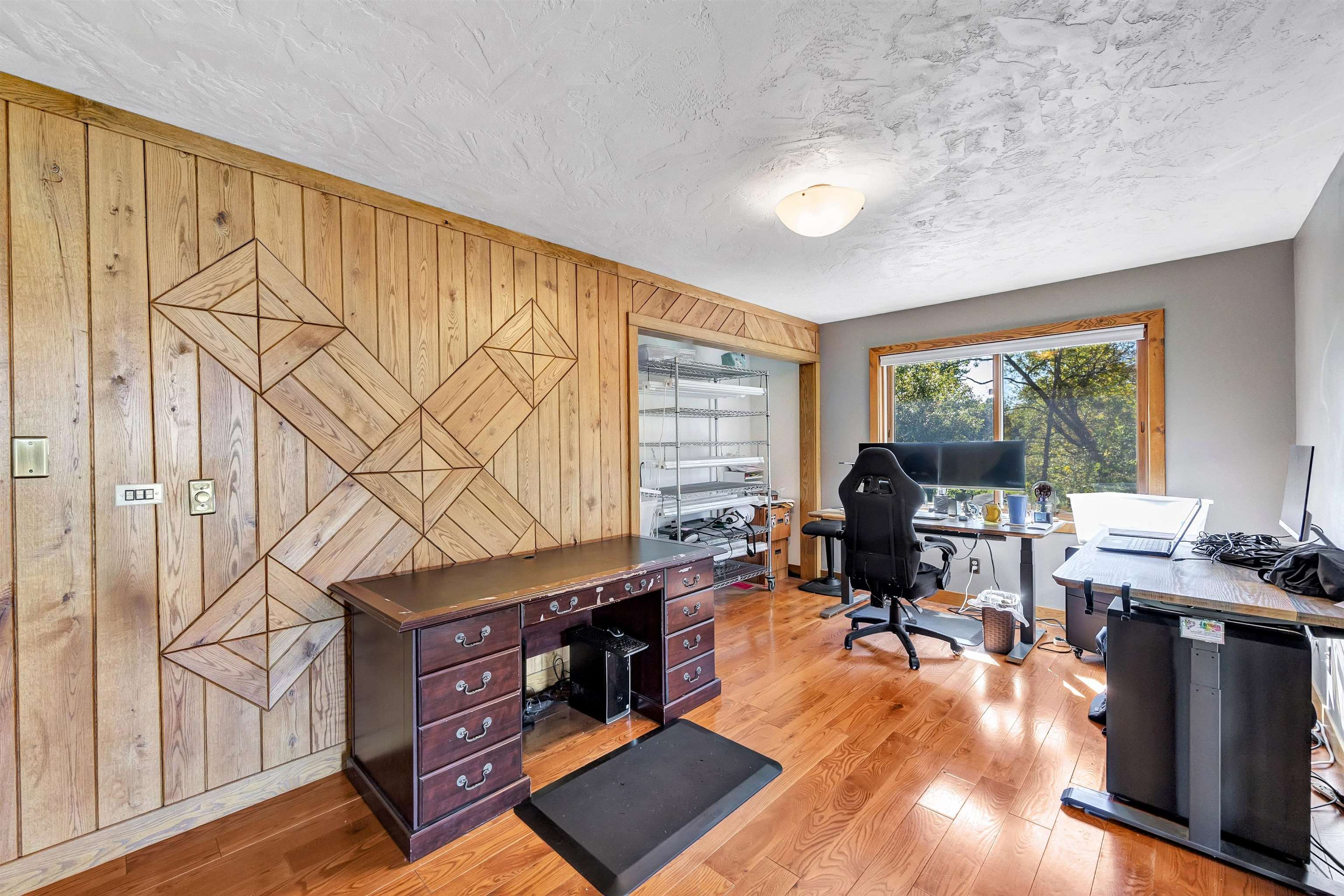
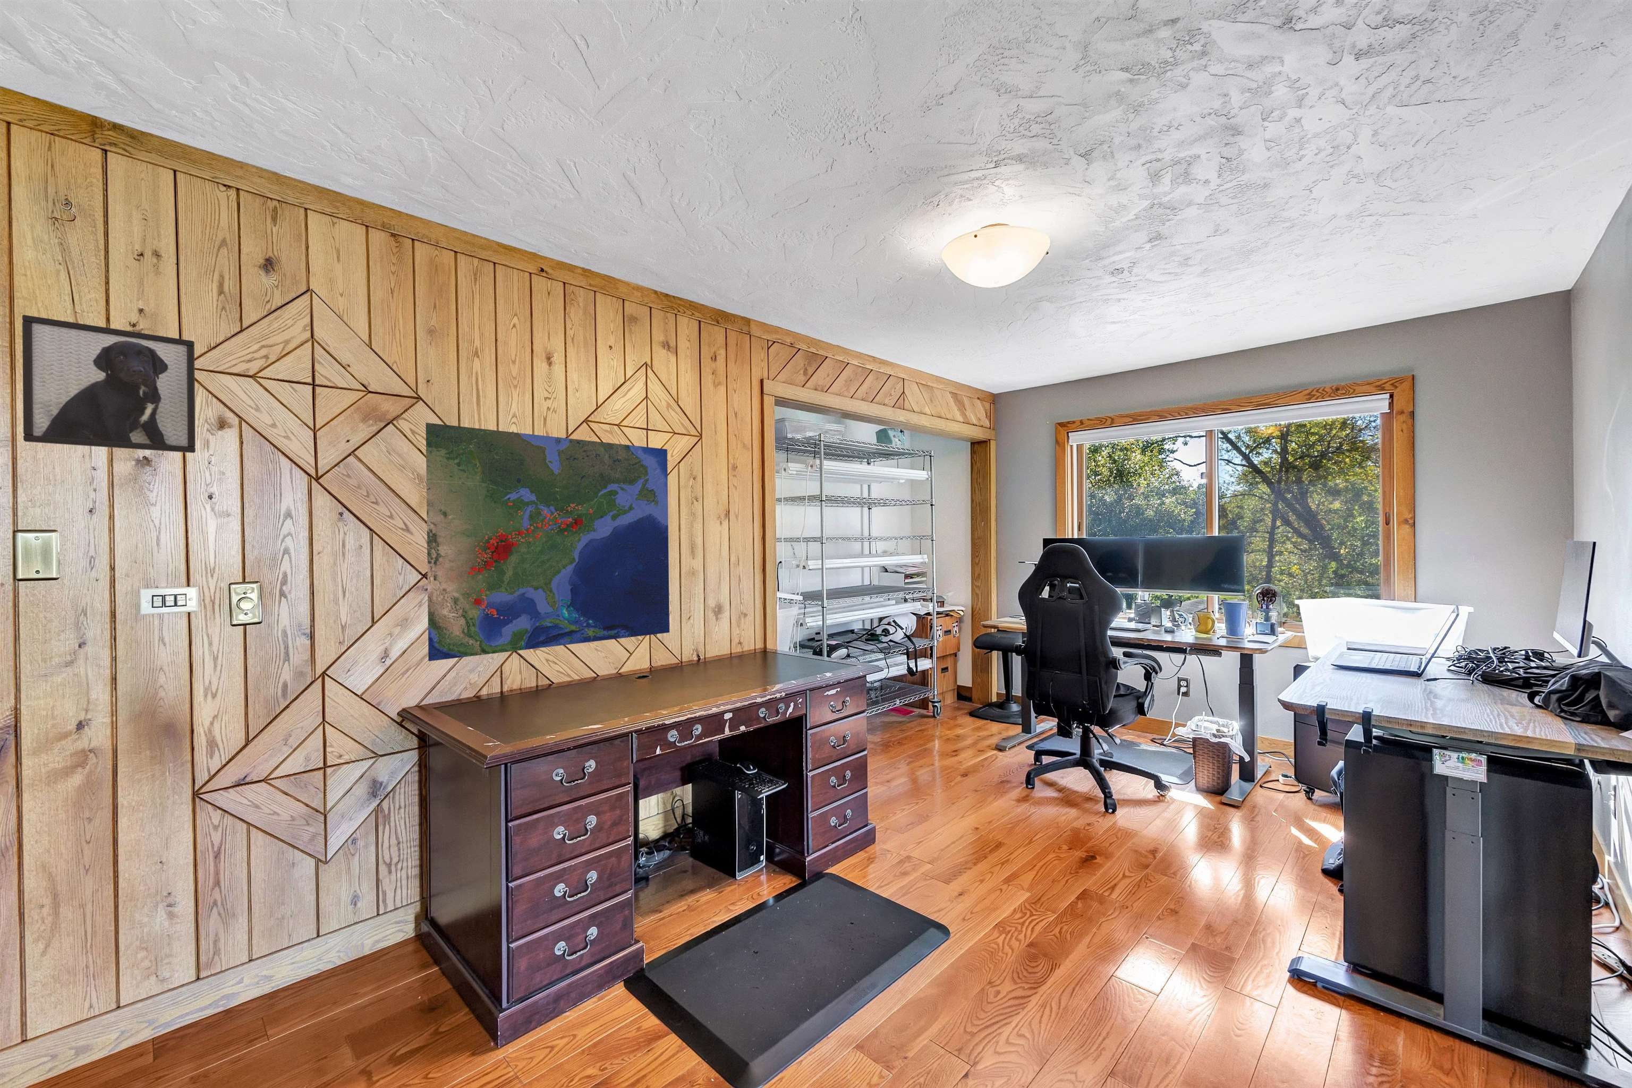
+ map (566, 542)
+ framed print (114, 389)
